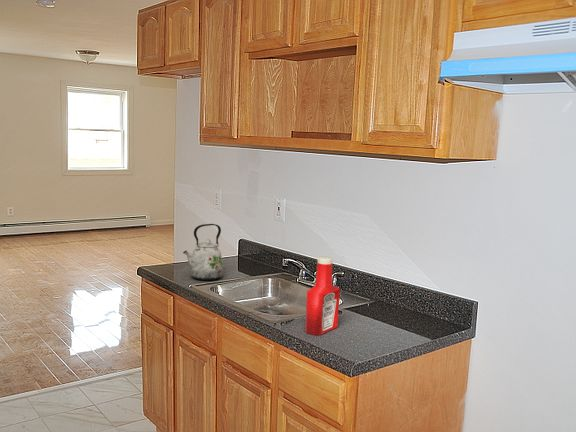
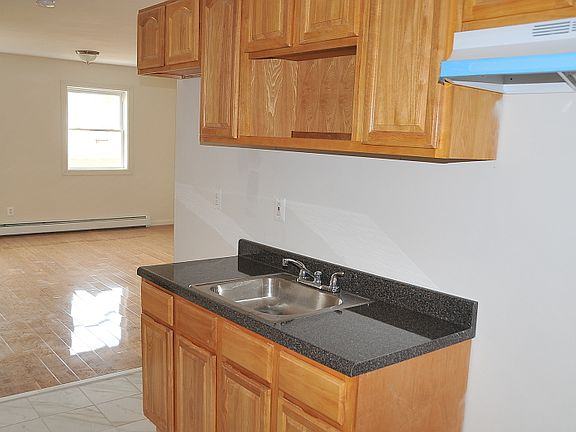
- soap bottle (323, 293)
- kettle (202, 251)
